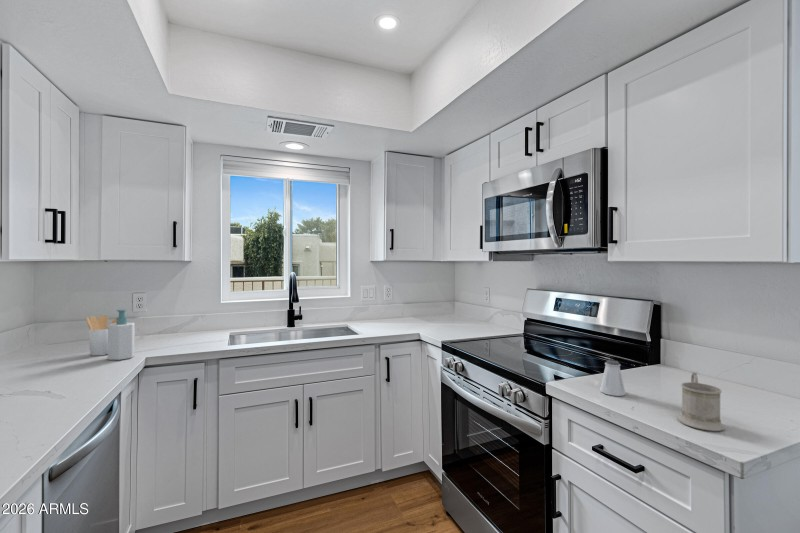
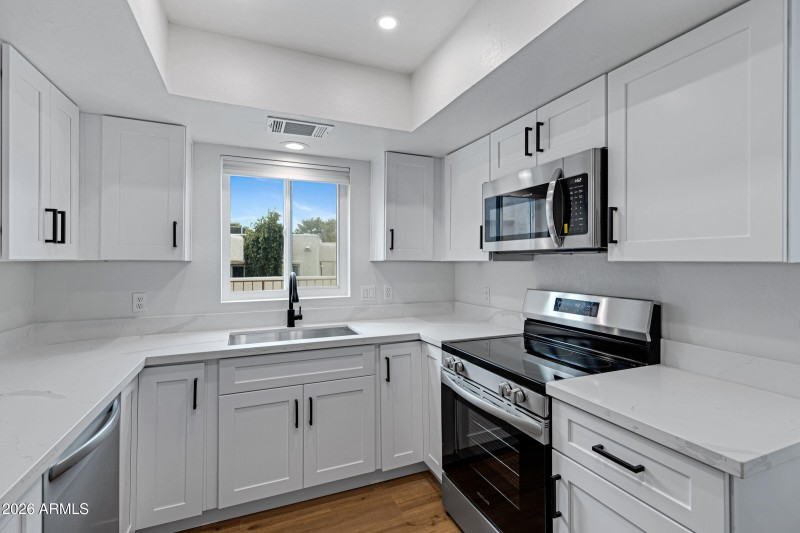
- utensil holder (100, 334)
- soap bottle (121, 333)
- mug (698, 398)
- saltshaker (612, 376)
